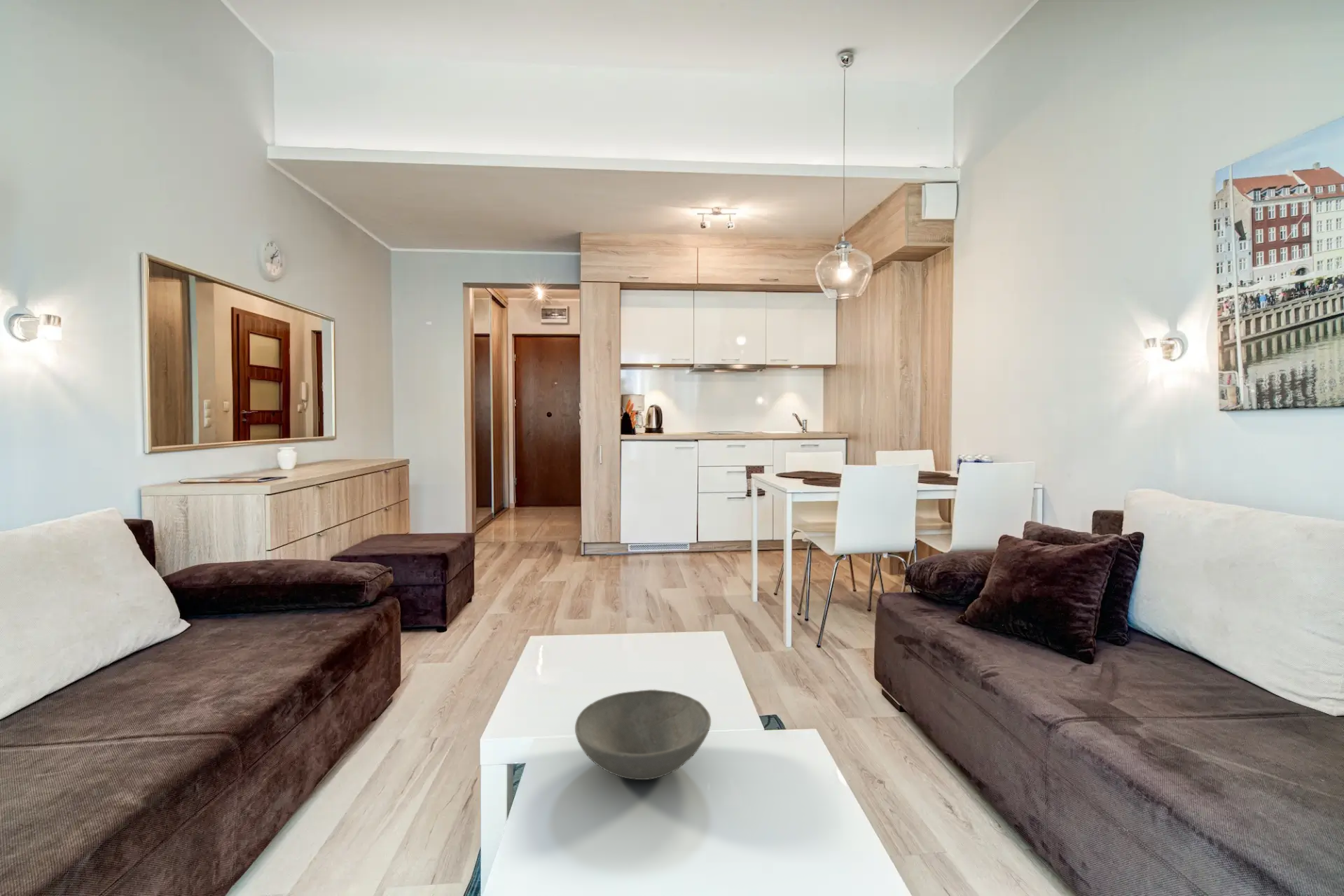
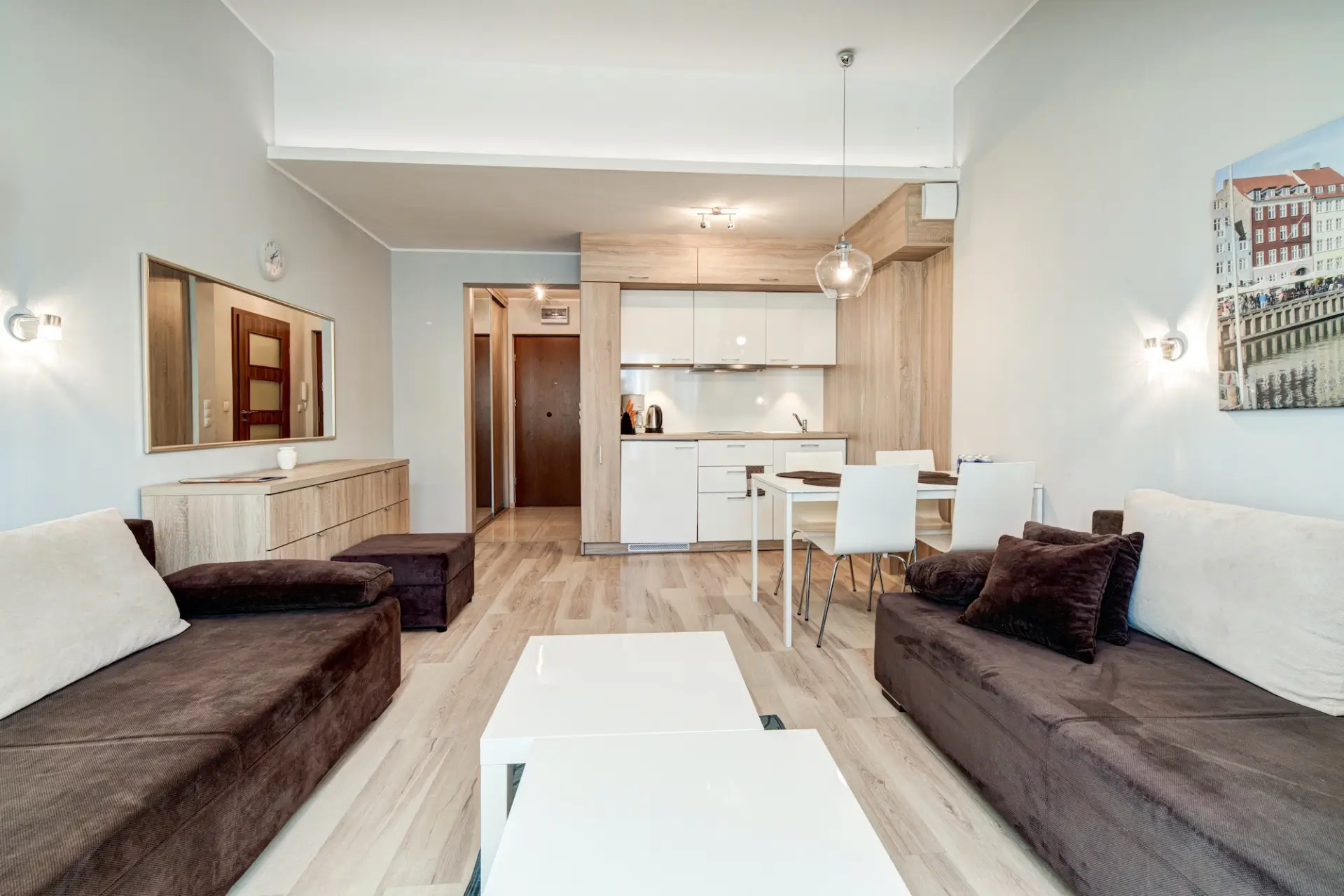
- bowl (643, 741)
